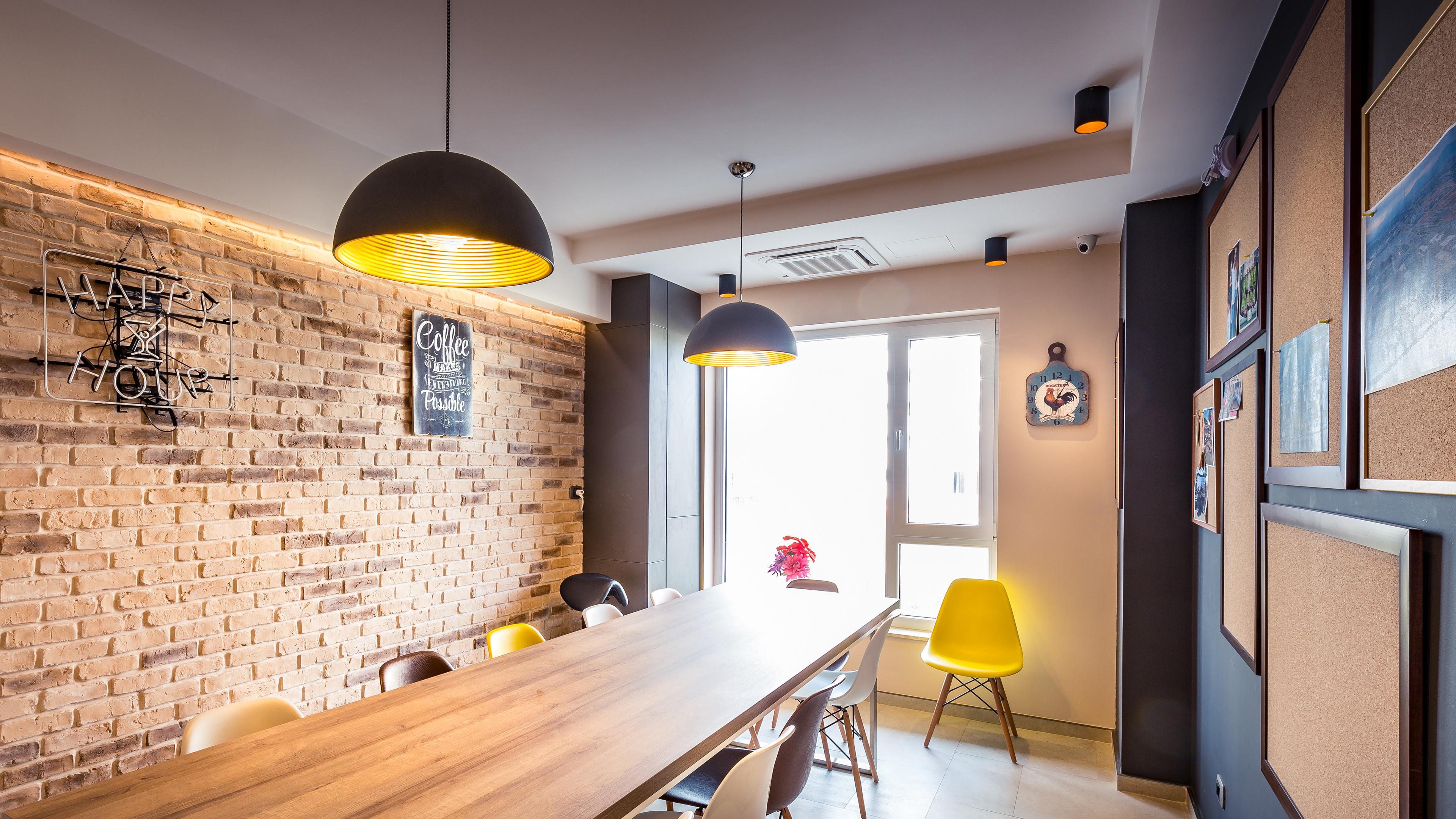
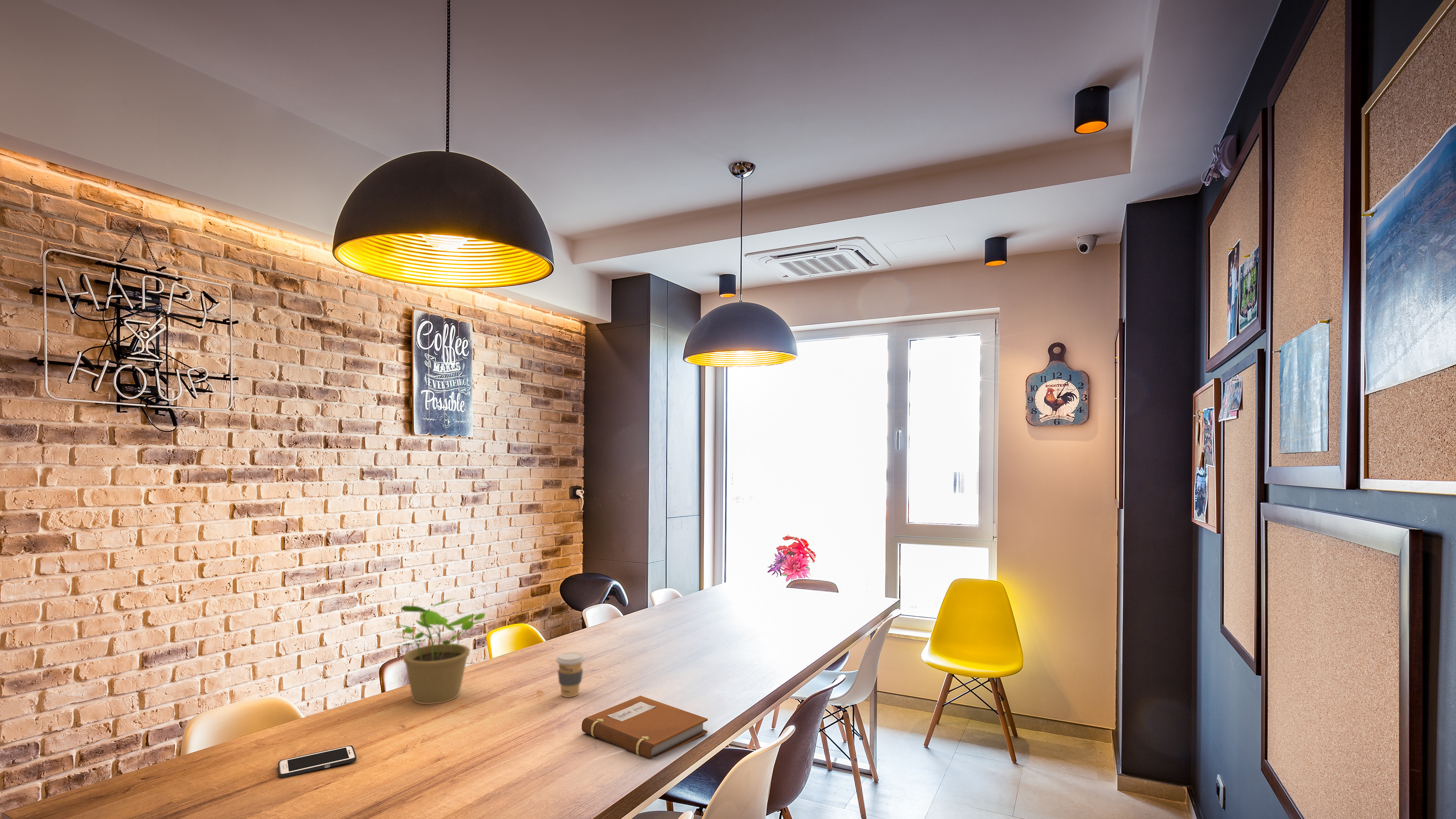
+ potted plant (432, 645)
+ cell phone (317, 761)
+ notebook (642, 725)
+ coffee cup (570, 675)
